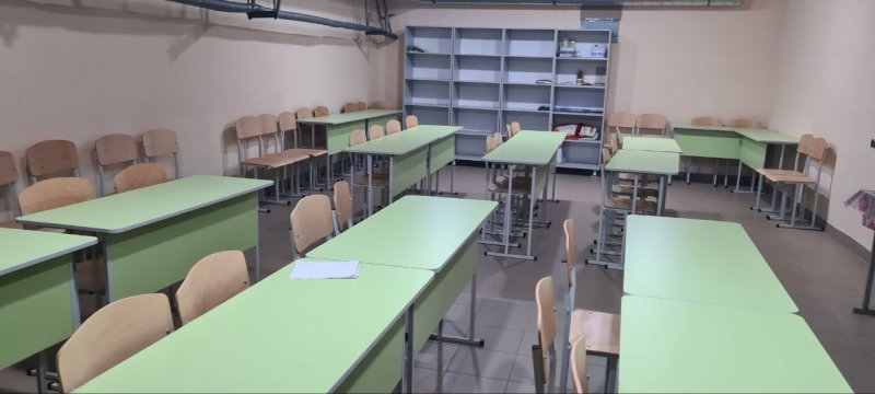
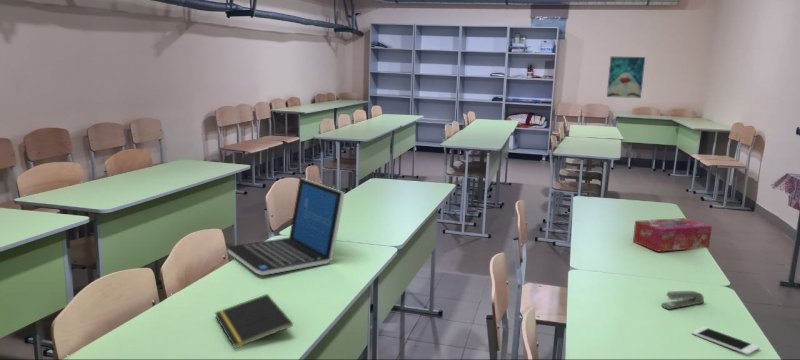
+ stapler (683, 297)
+ laptop (291, 225)
+ wall art (625, 77)
+ tissue box (671, 234)
+ cell phone (724, 340)
+ notepad (252, 319)
